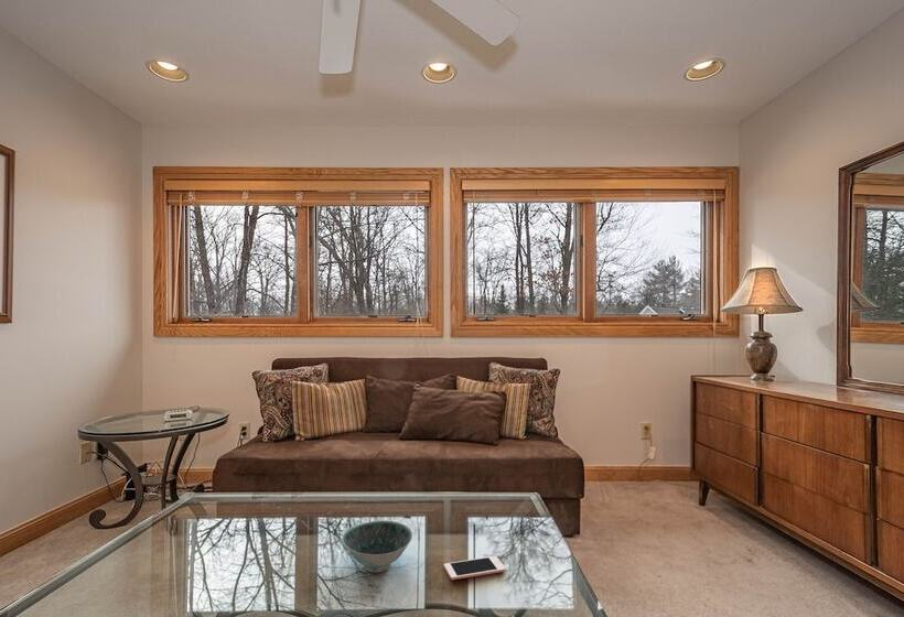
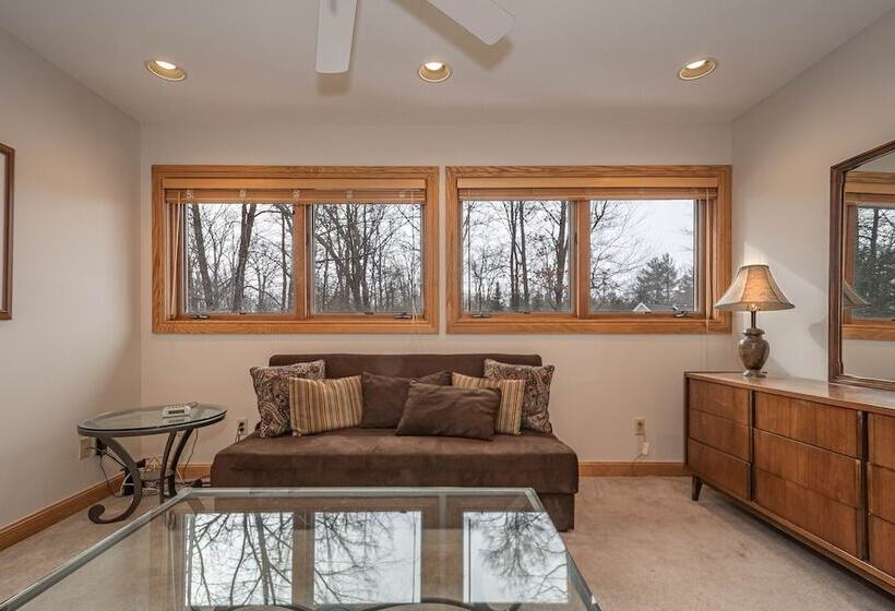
- cell phone (474, 567)
- bowl (377, 550)
